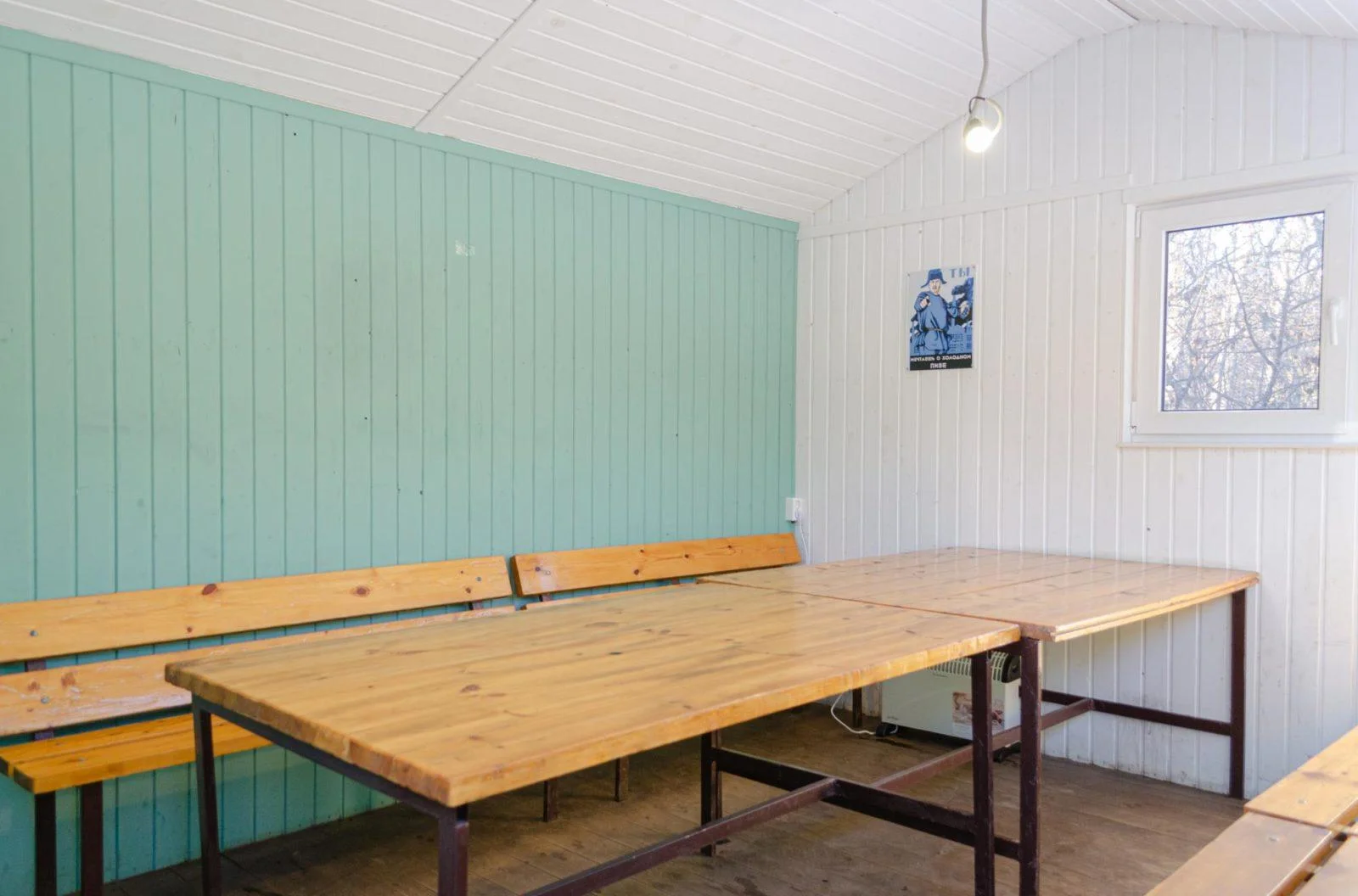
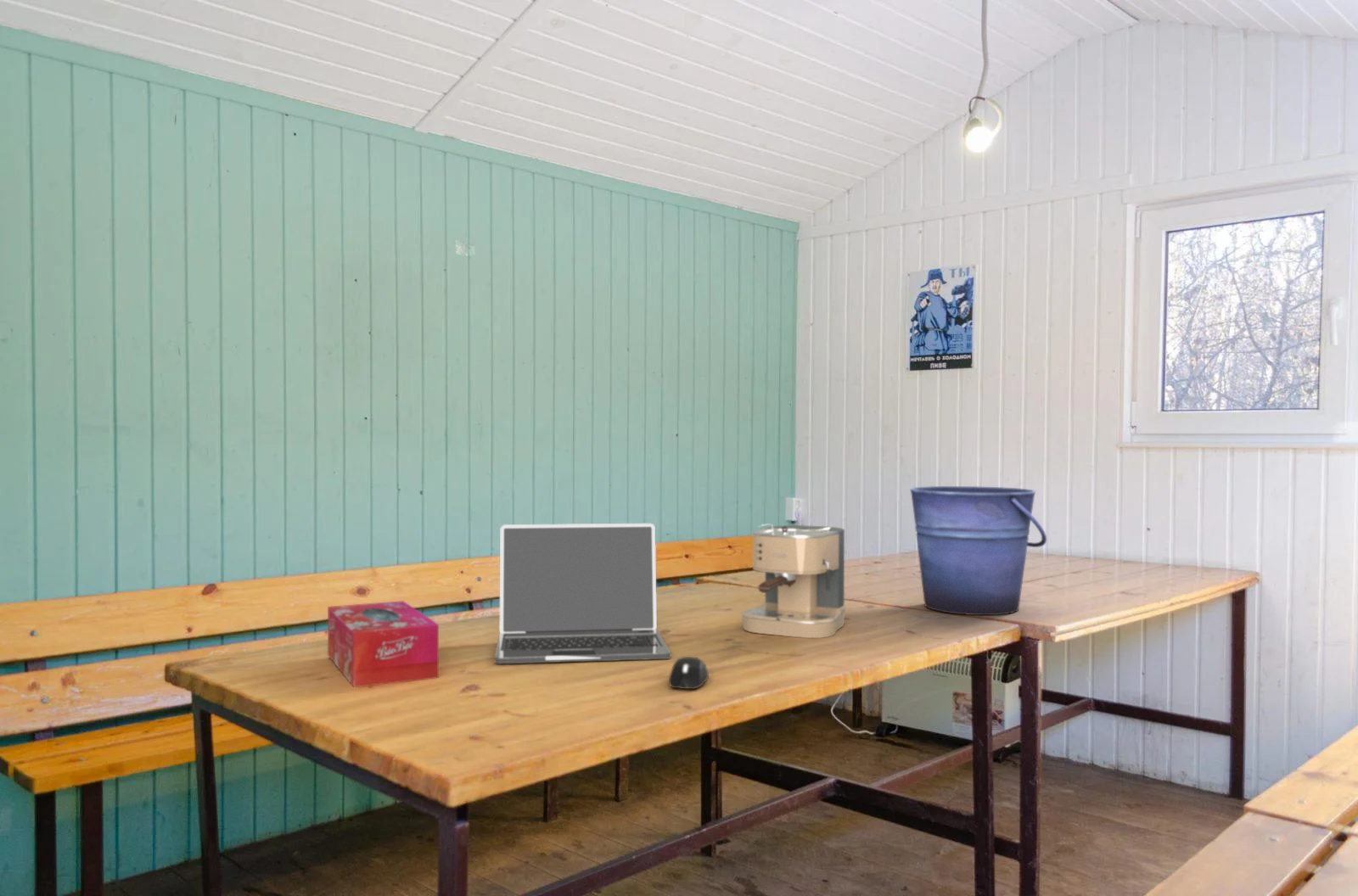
+ mouse (689, 669)
+ laptop (581, 588)
+ tissue box (380, 641)
+ coffee maker (792, 576)
+ bucket (977, 548)
